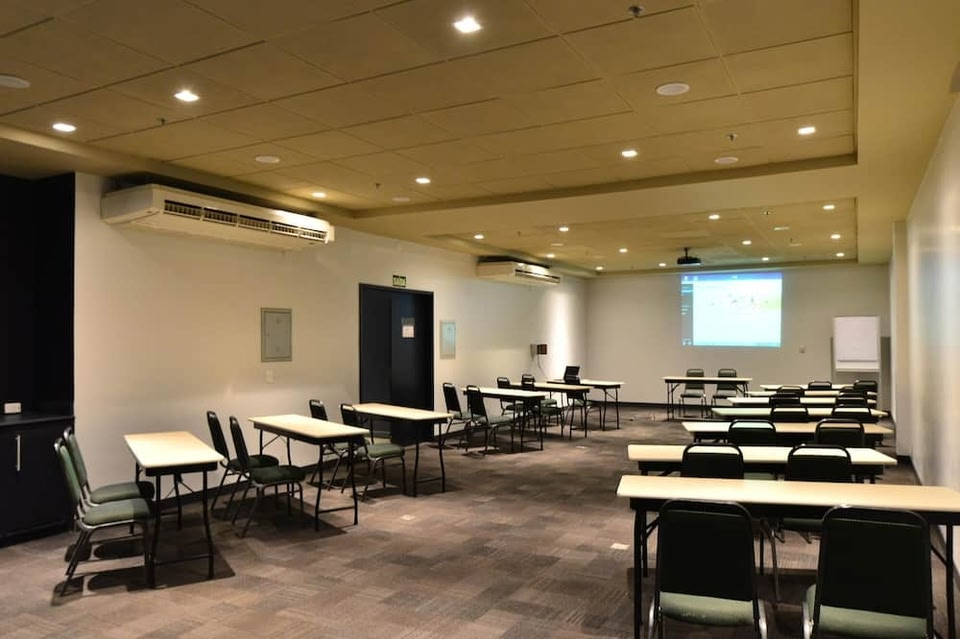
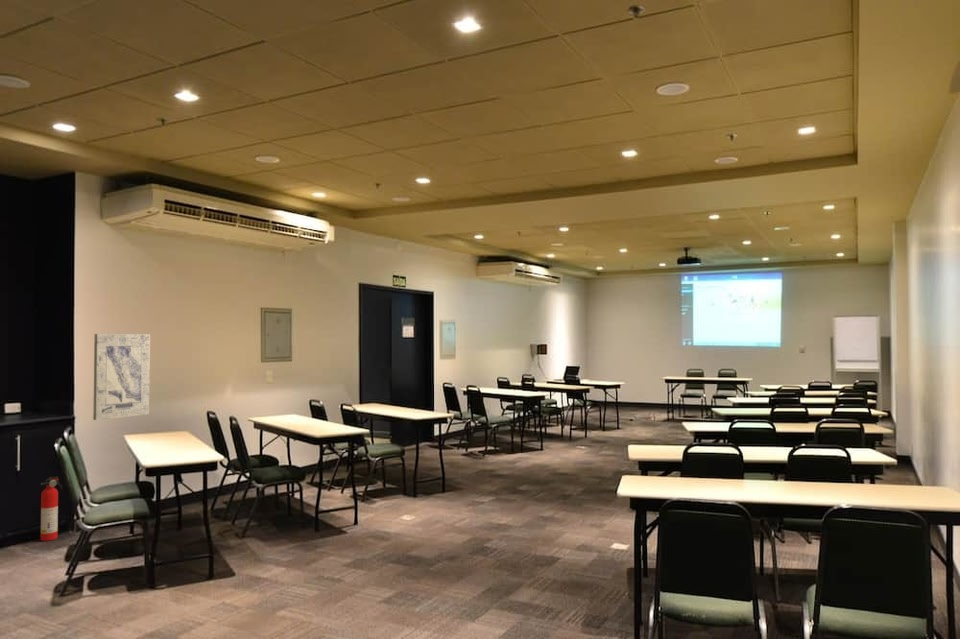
+ fire extinguisher (50, 507)
+ wall art (122, 375)
